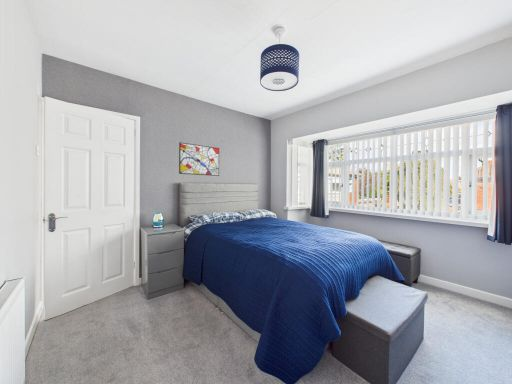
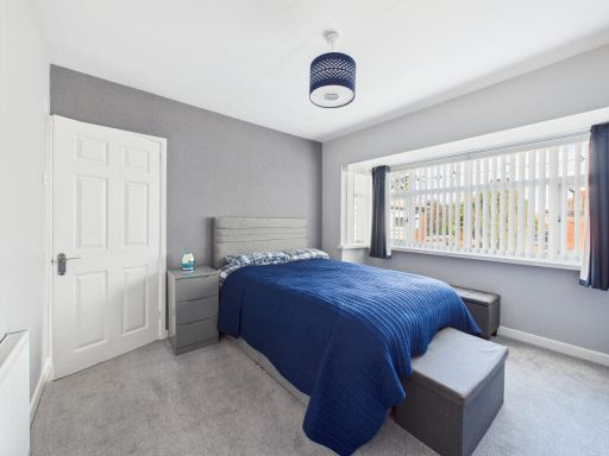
- wall art (200, 160)
